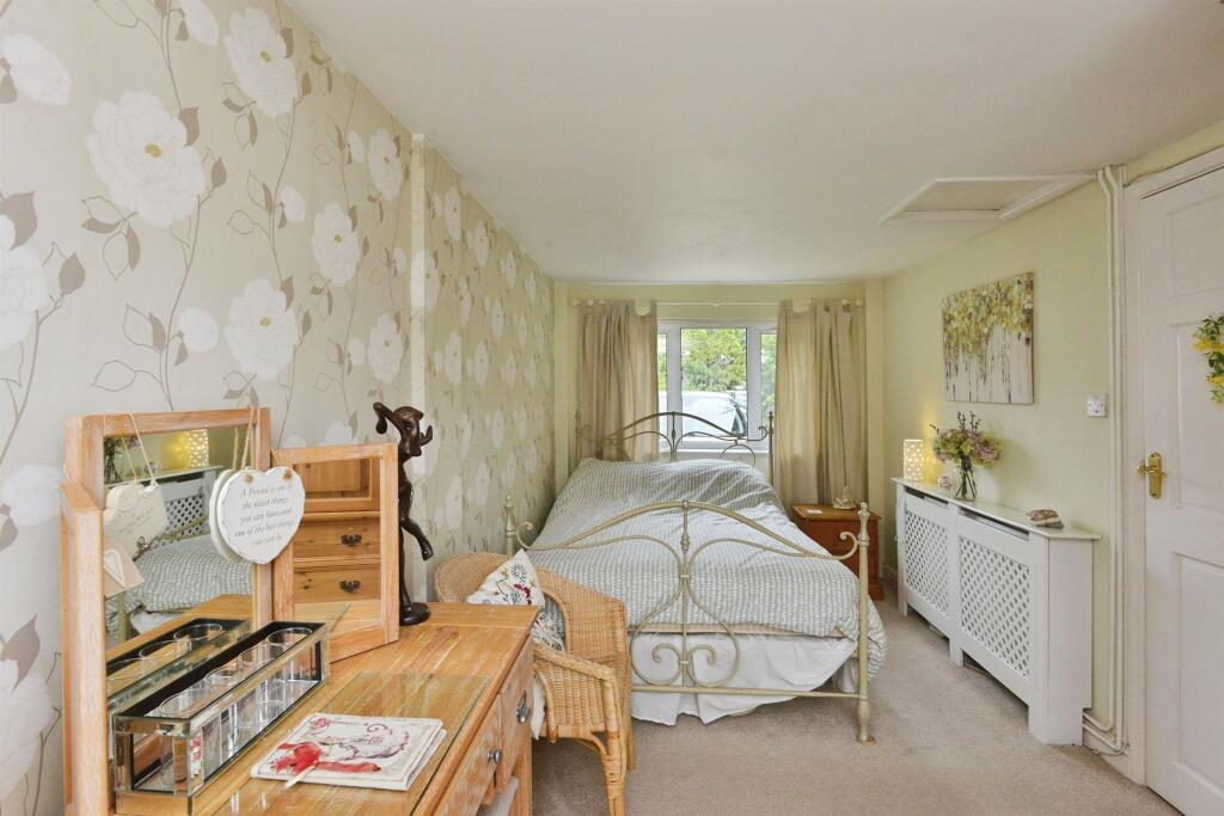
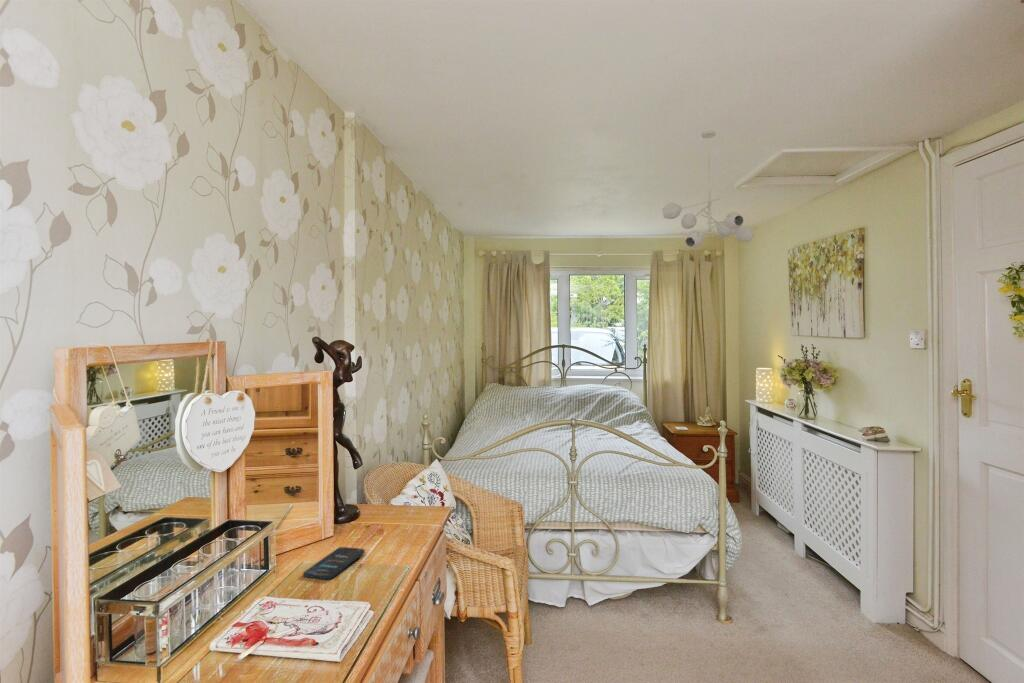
+ ceiling light fixture (708, 192)
+ smartphone (335, 562)
